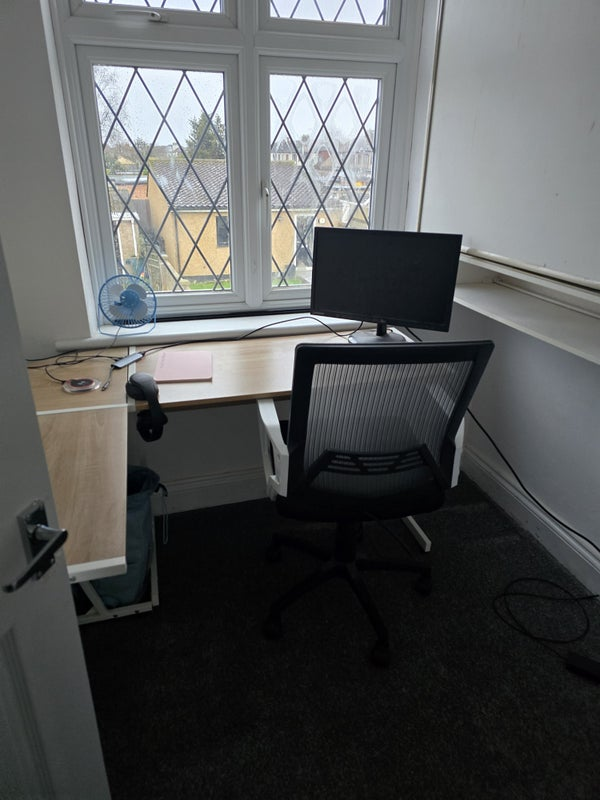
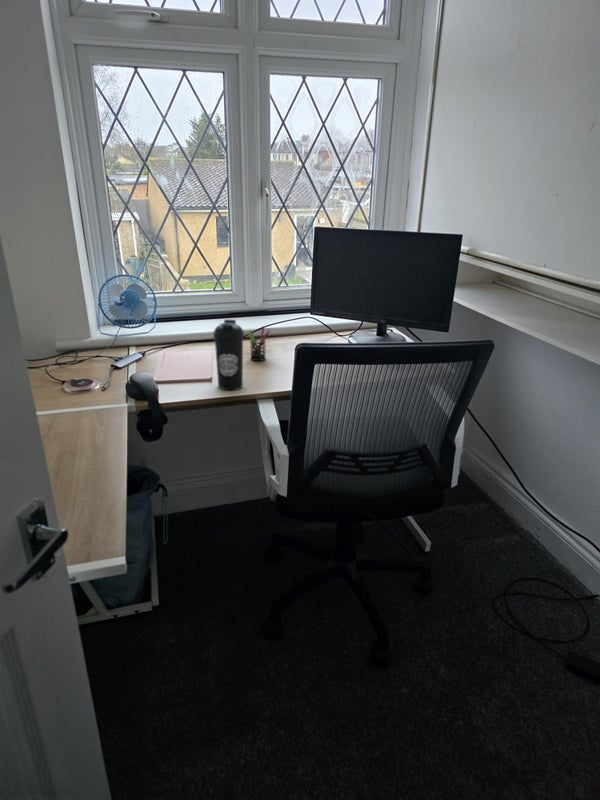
+ pen holder (257, 343)
+ water bottle (229, 354)
